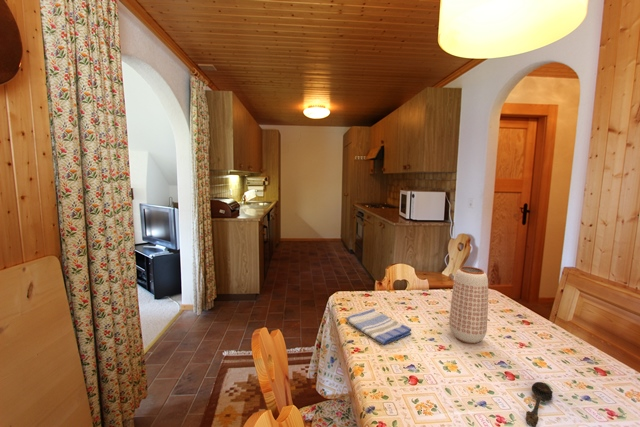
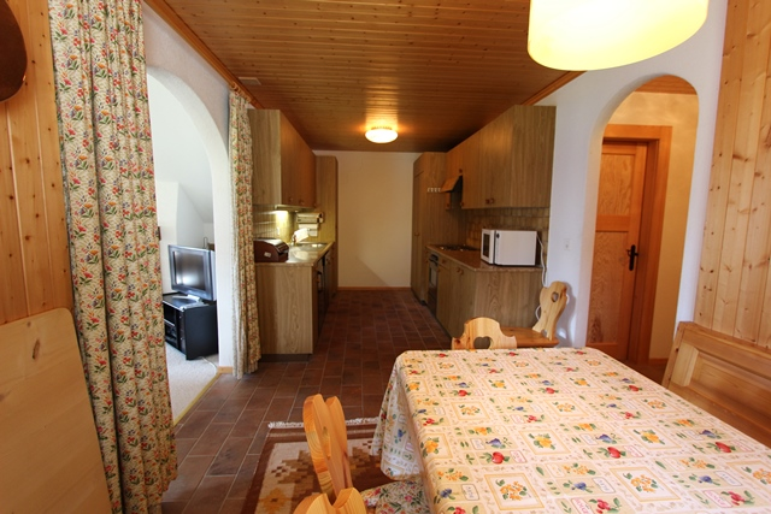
- dish towel (377, 324)
- spoon (536, 401)
- planter (469, 304)
